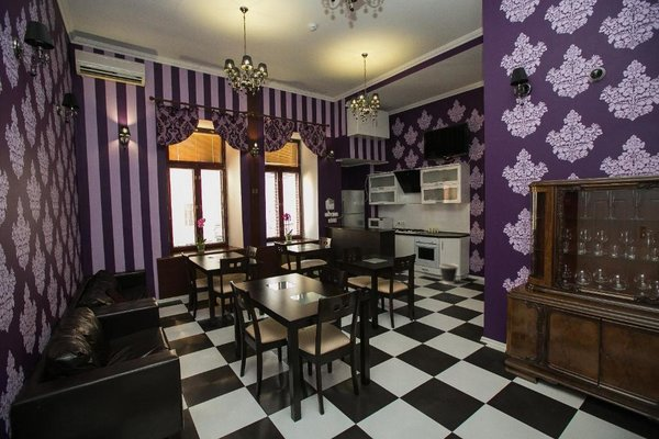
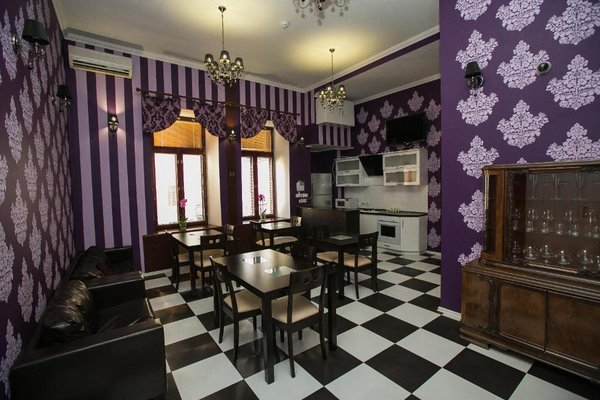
- wastebasket (448, 273)
